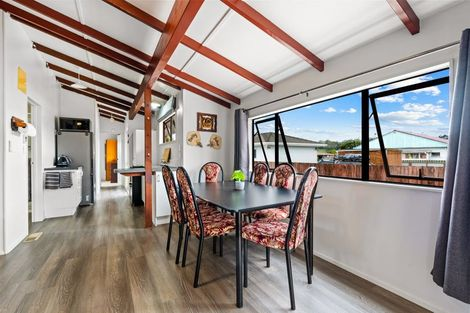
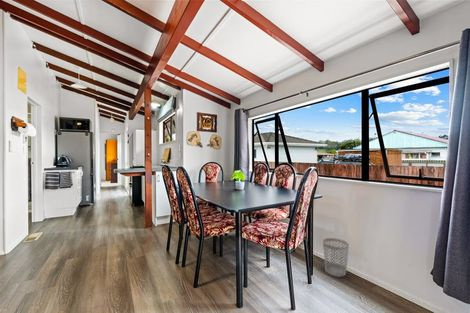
+ wastebasket (335, 256)
